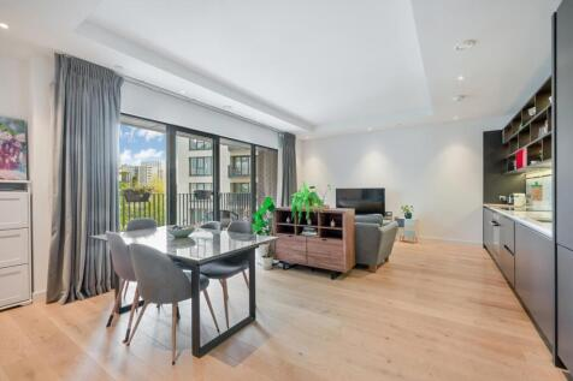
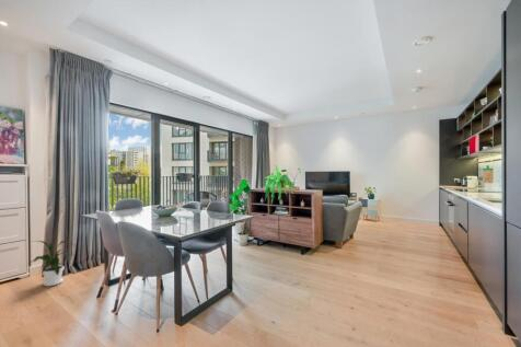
+ house plant (51, 261)
